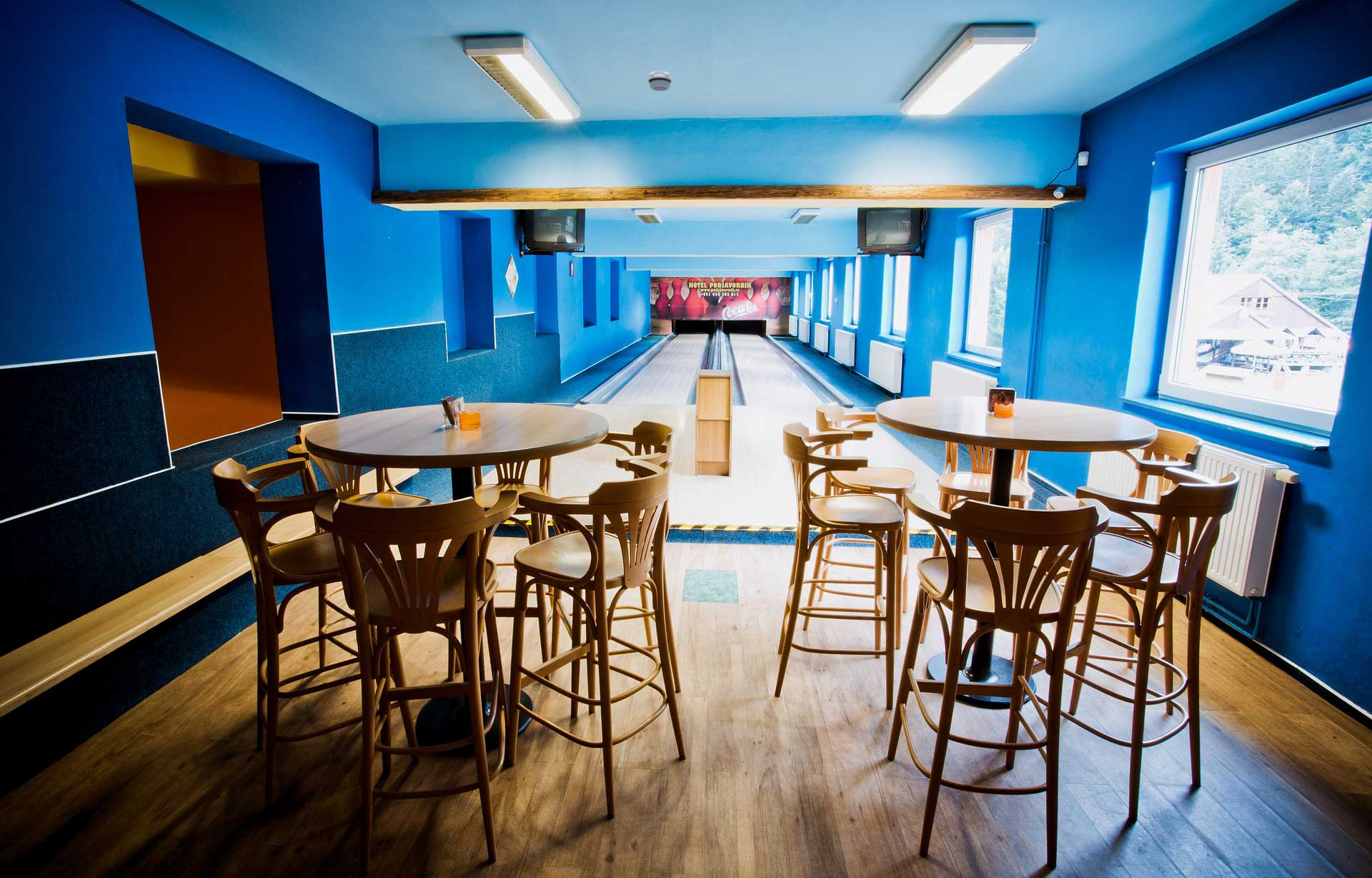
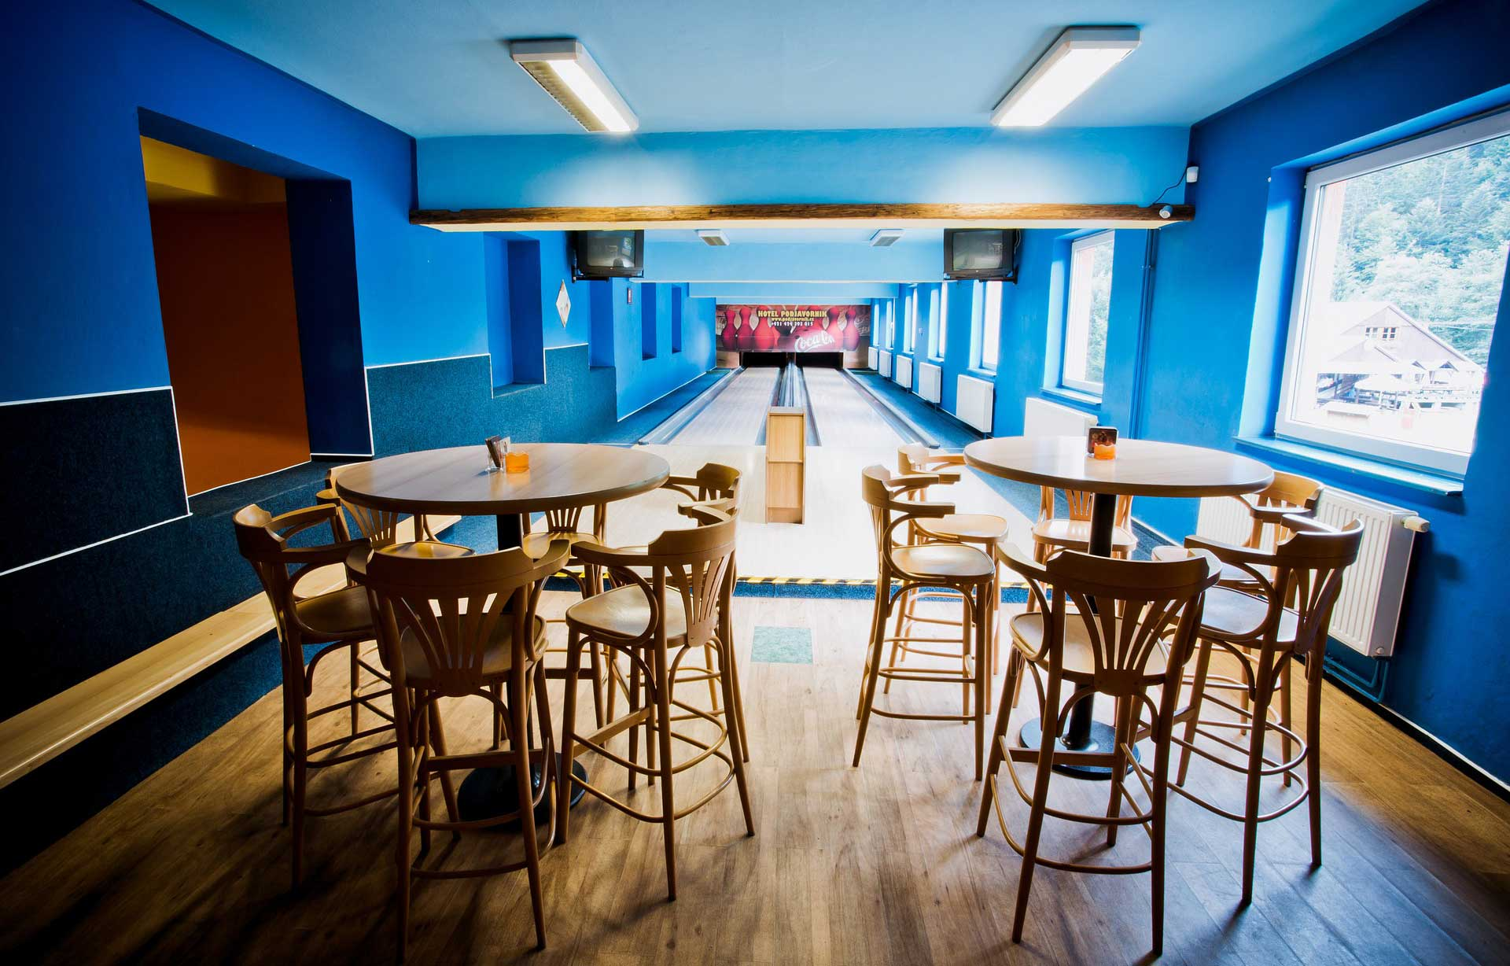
- smoke detector (660, 81)
